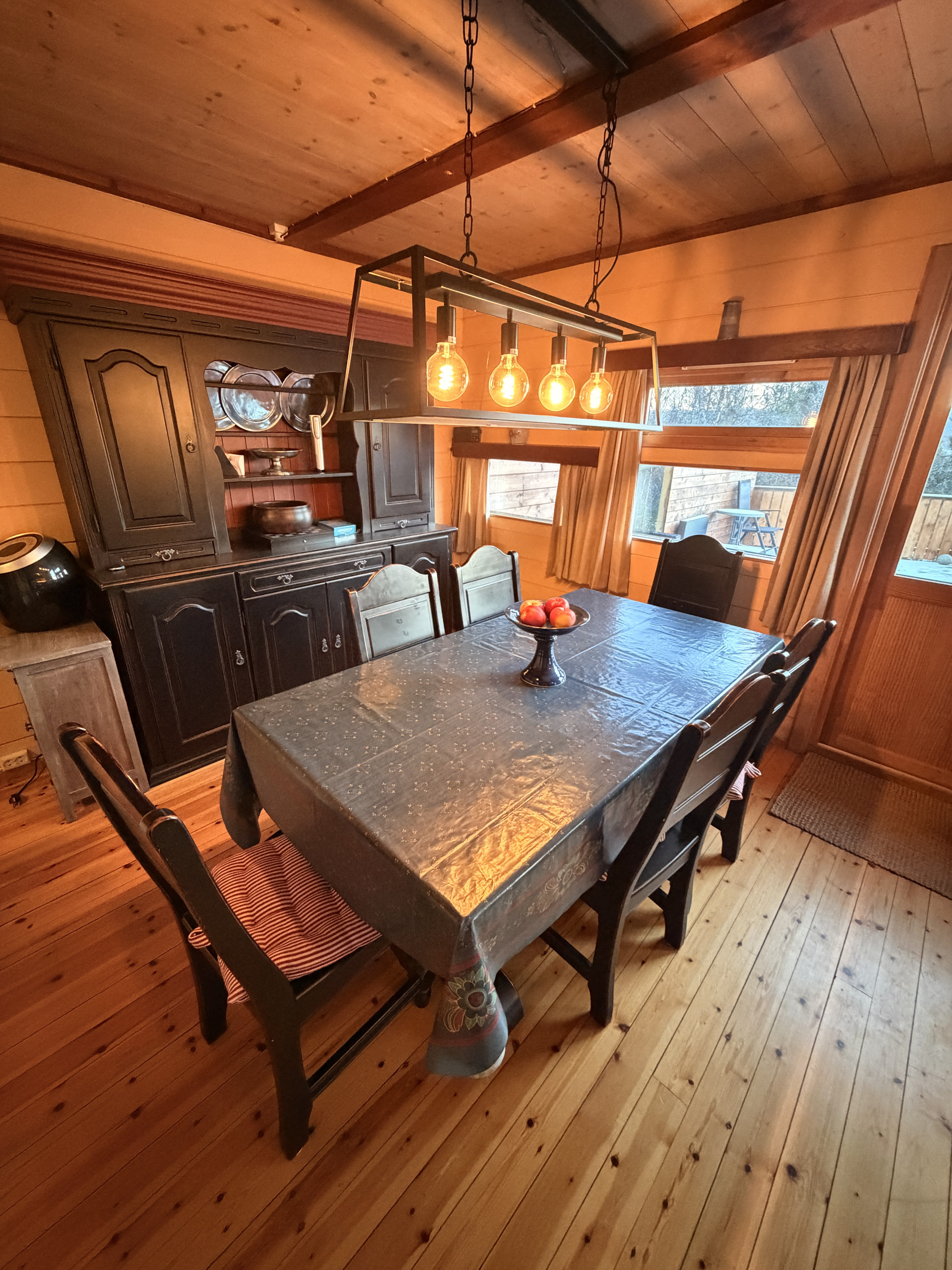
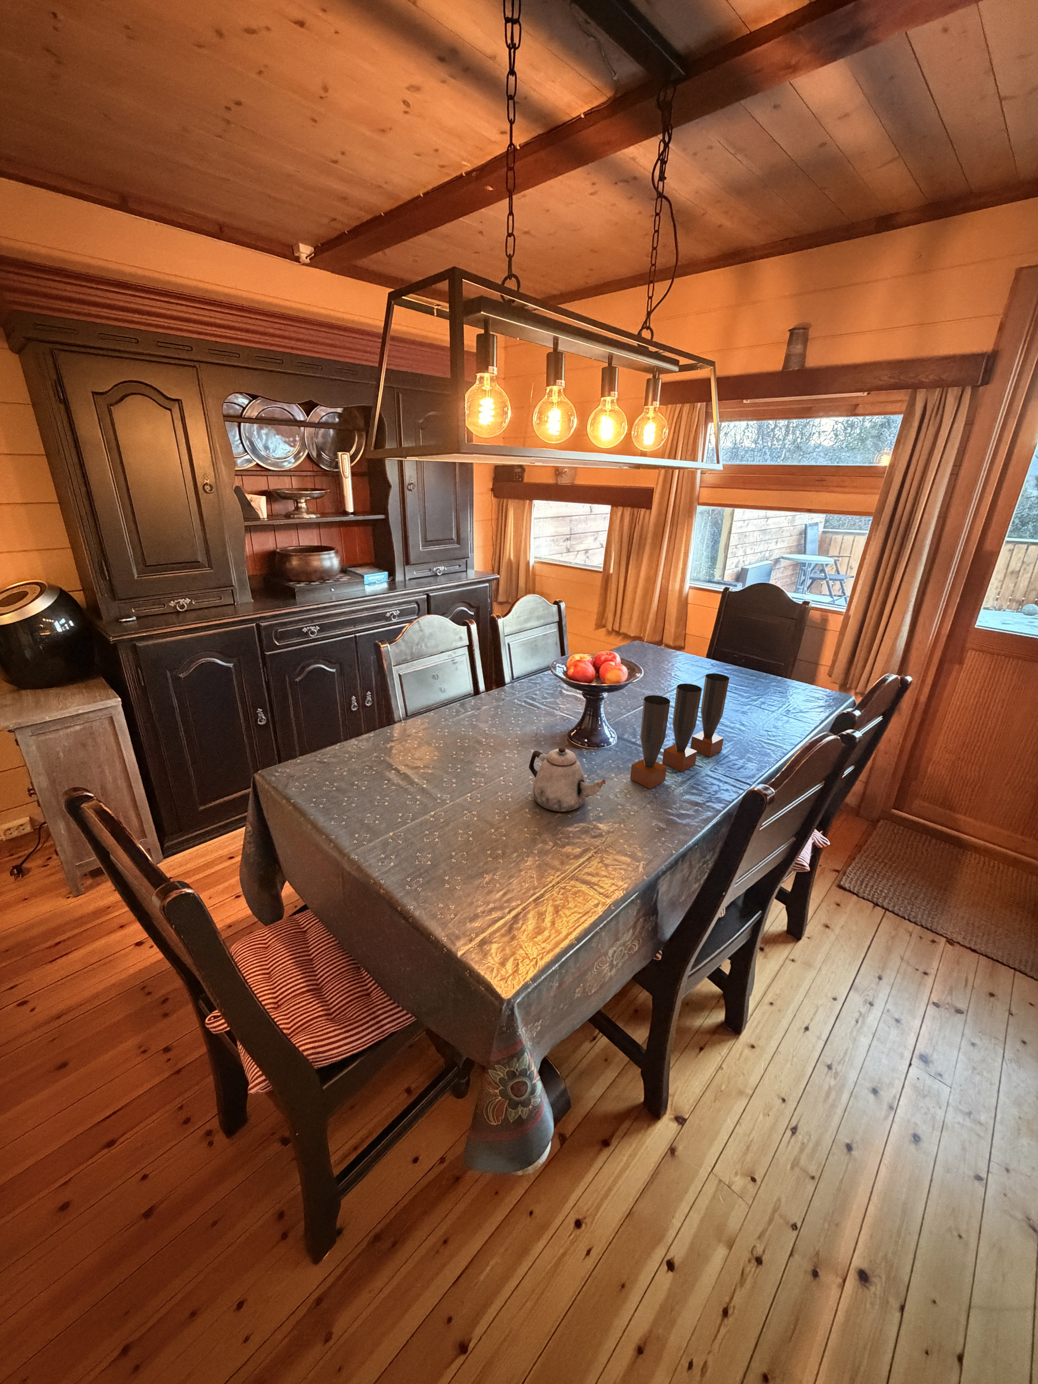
+ candle (684, 727)
+ teapot (566, 776)
